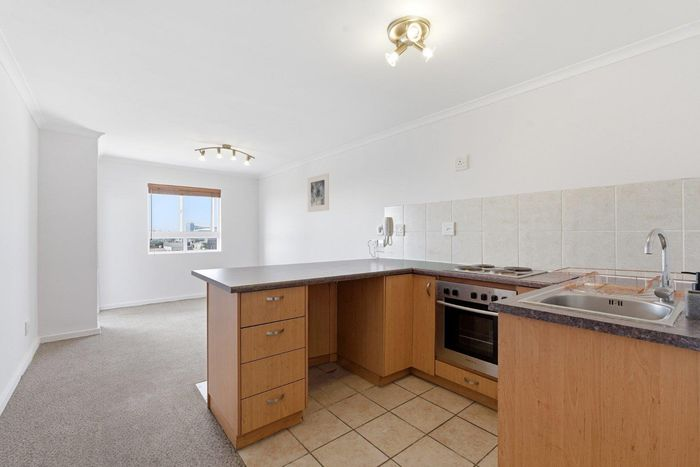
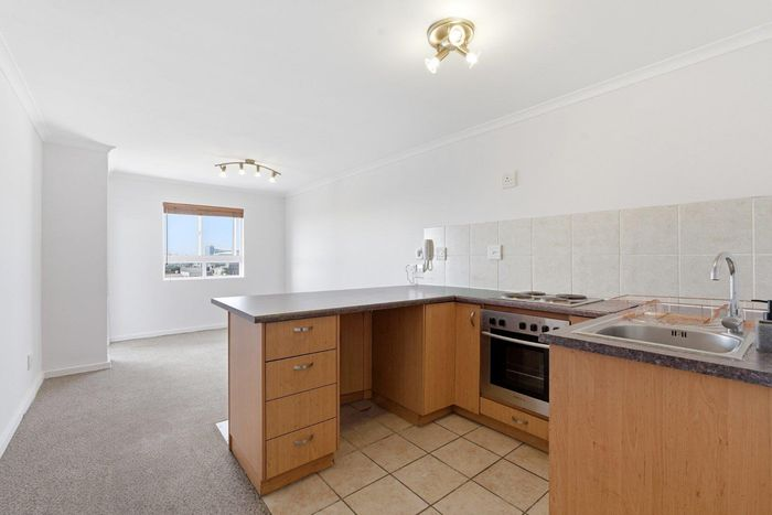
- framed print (317, 193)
